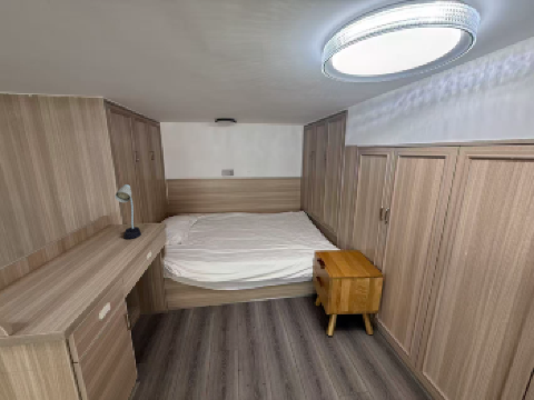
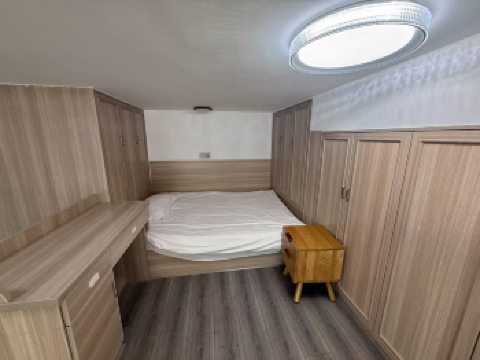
- desk lamp (131, 211)
